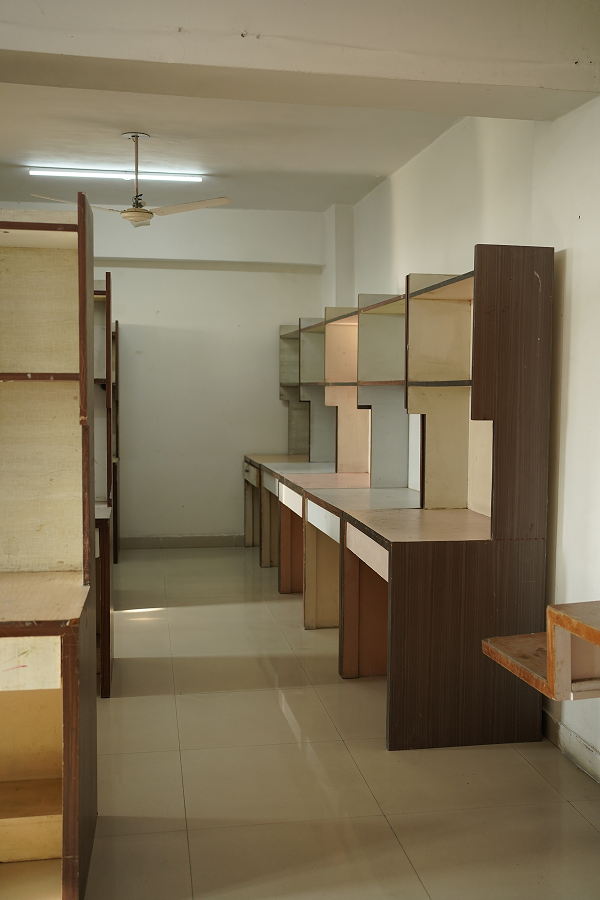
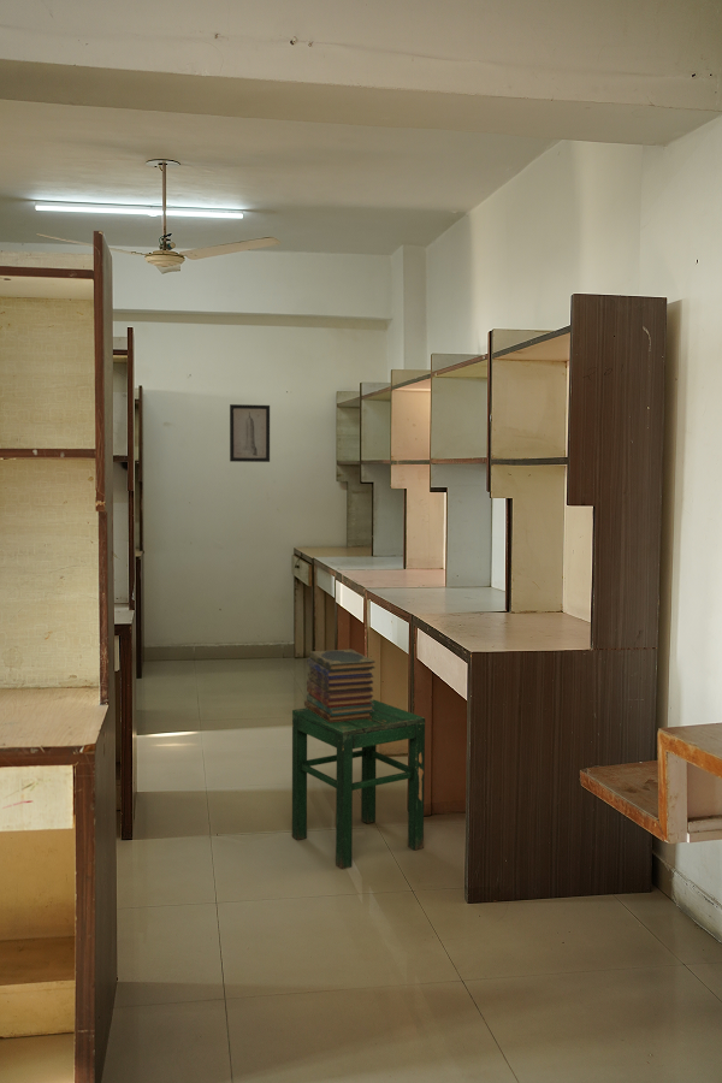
+ wall art (249, 433)
+ book stack (339, 683)
+ stool (361, 777)
